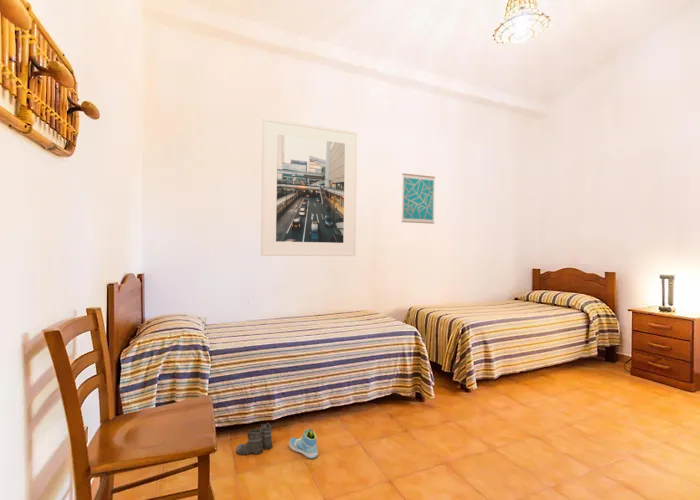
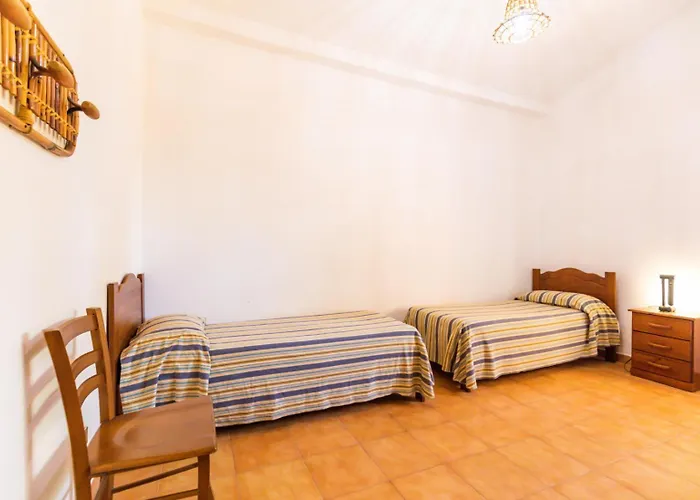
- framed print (311, 190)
- boots (257, 436)
- wall art (418, 199)
- sneaker (303, 438)
